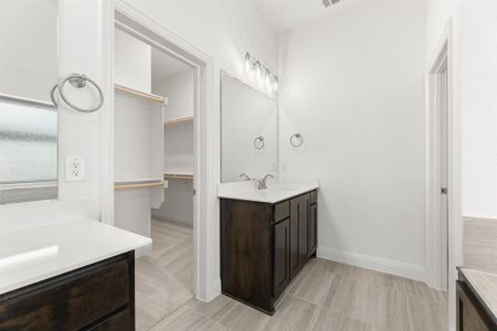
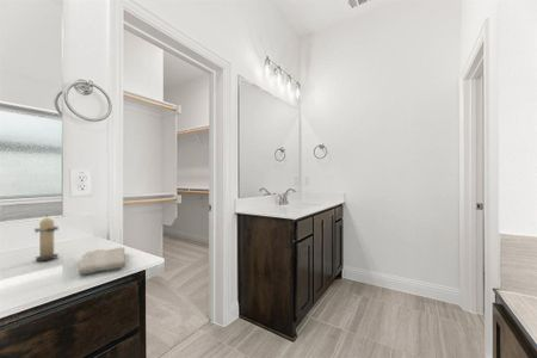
+ washcloth (104, 258)
+ candle (47, 236)
